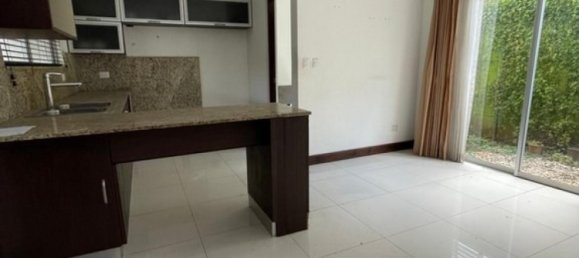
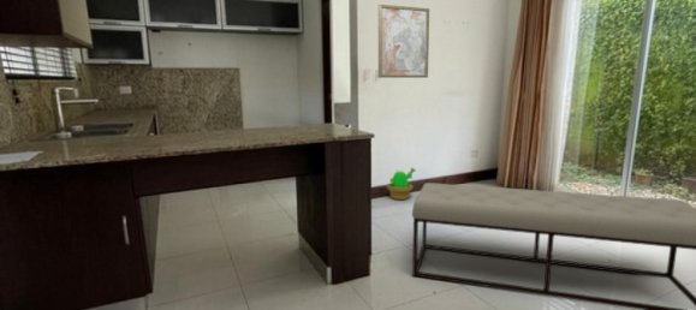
+ decorative plant (401, 183)
+ bench (539, 238)
+ wall art (404, 42)
